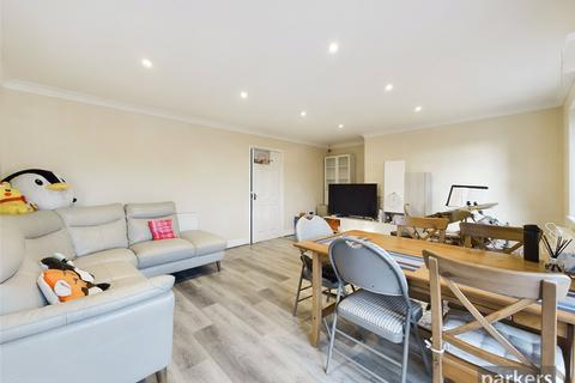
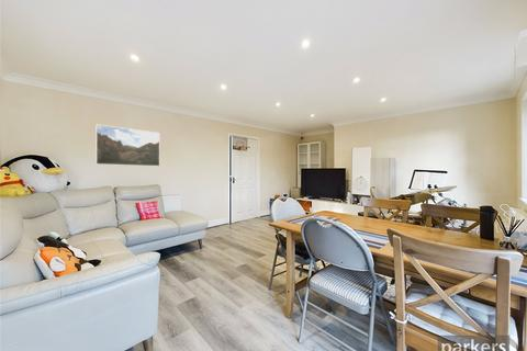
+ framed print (130, 147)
